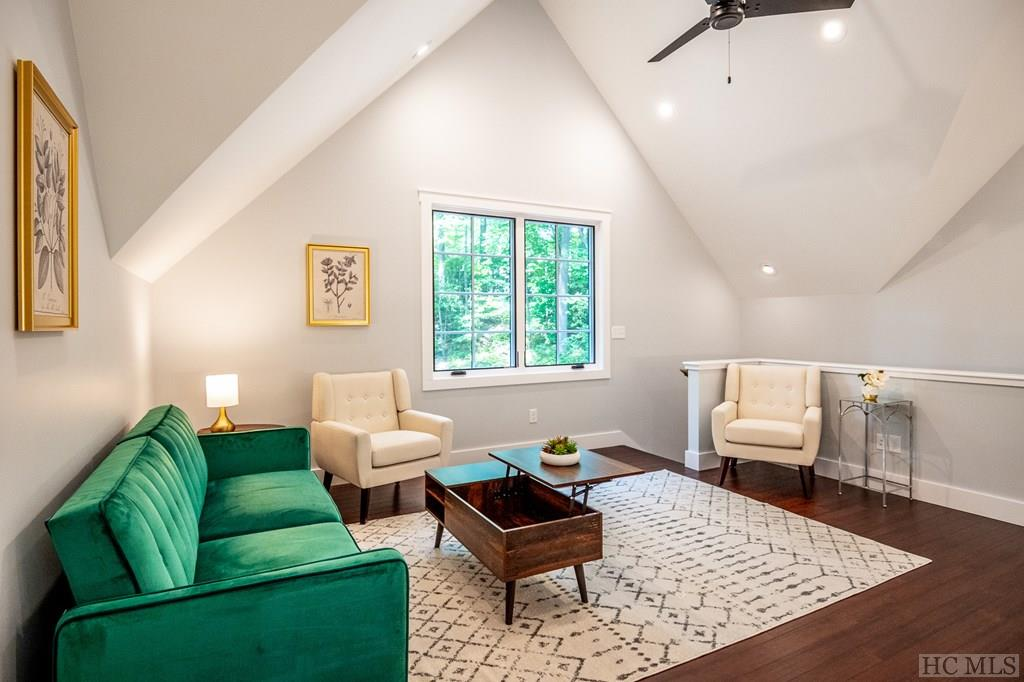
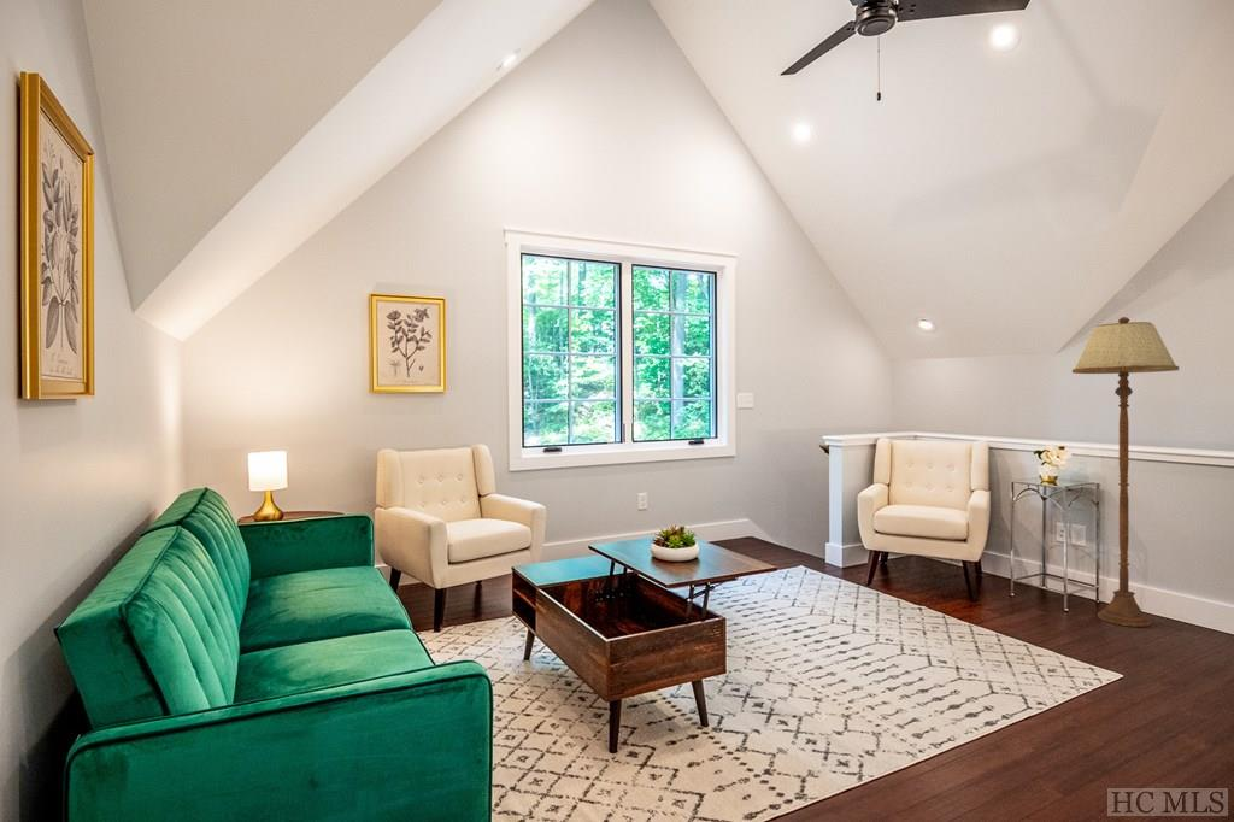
+ floor lamp (1123, 469)
